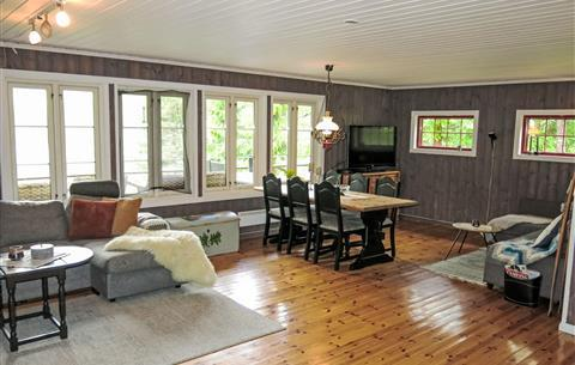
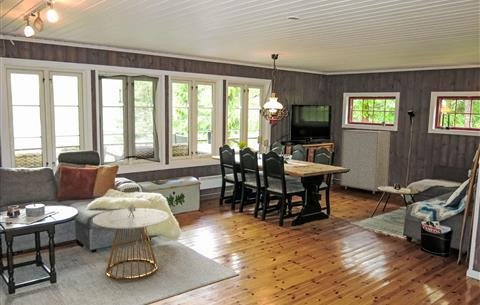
+ side table (131, 237)
+ storage cabinet (365, 160)
